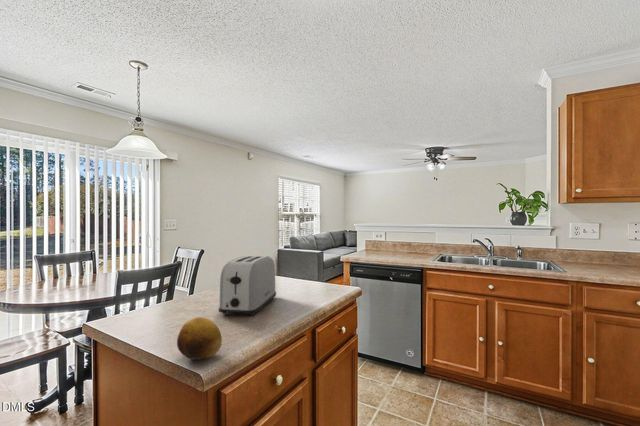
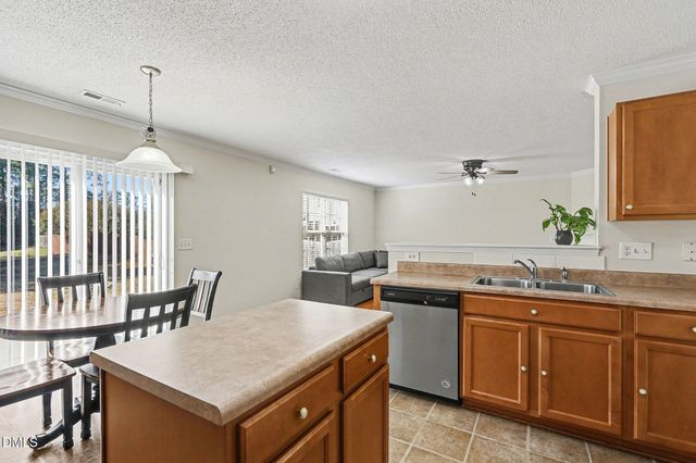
- toaster (249, 281)
- fruit (199, 337)
